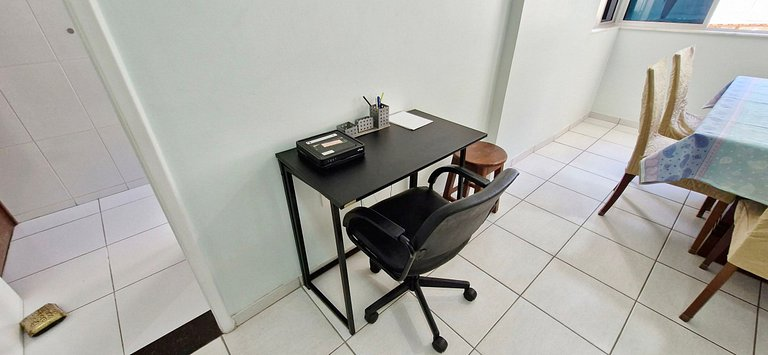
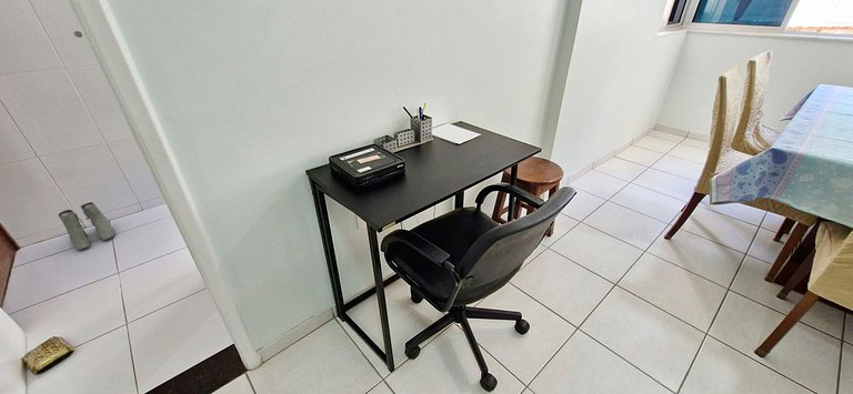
+ boots (82, 222)
